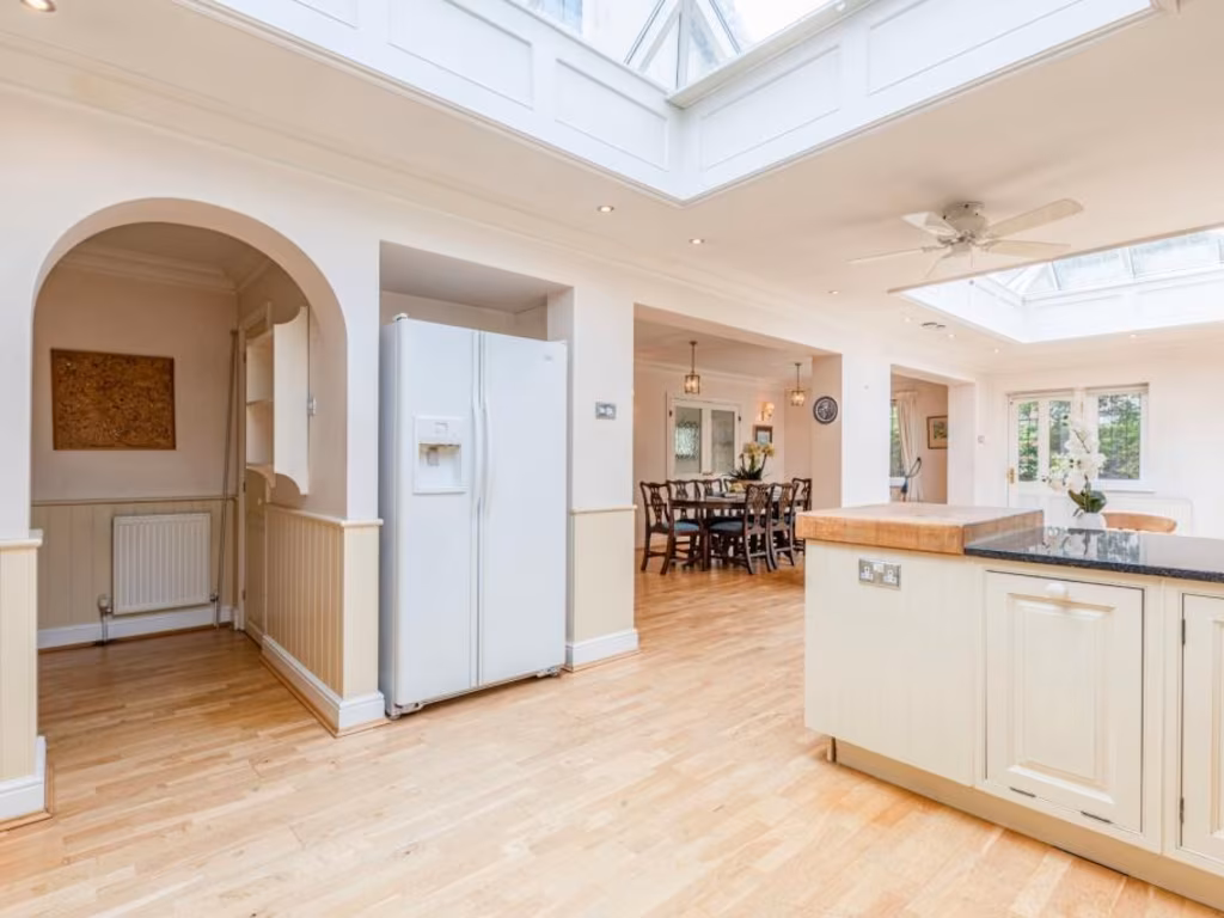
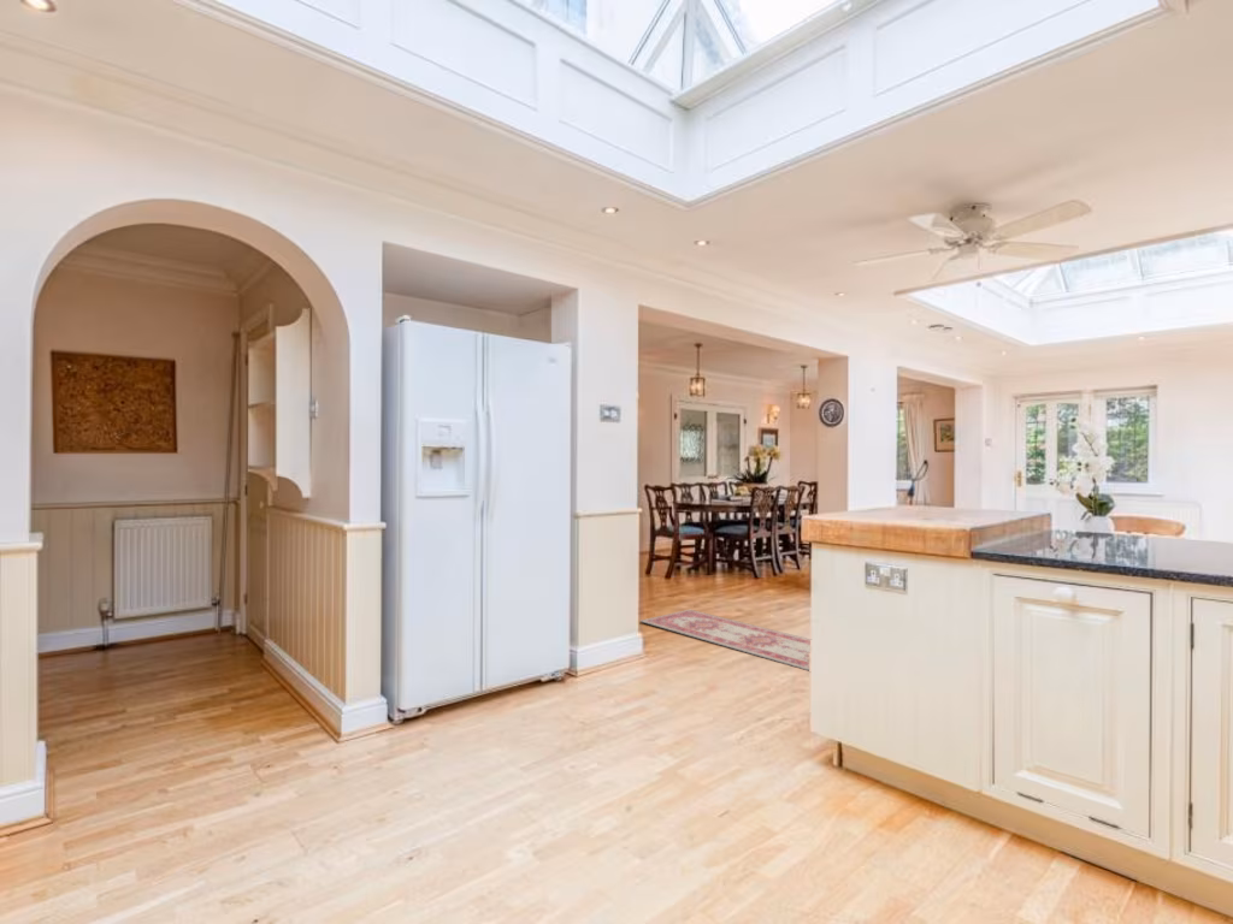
+ rug (761, 640)
